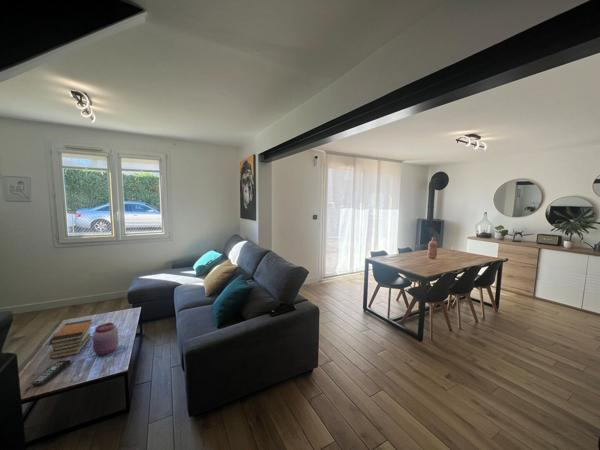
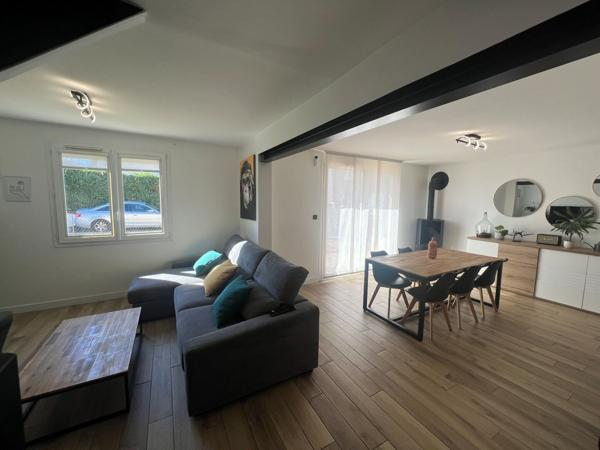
- book stack (72, 337)
- remote control (52, 371)
- jar (105, 338)
